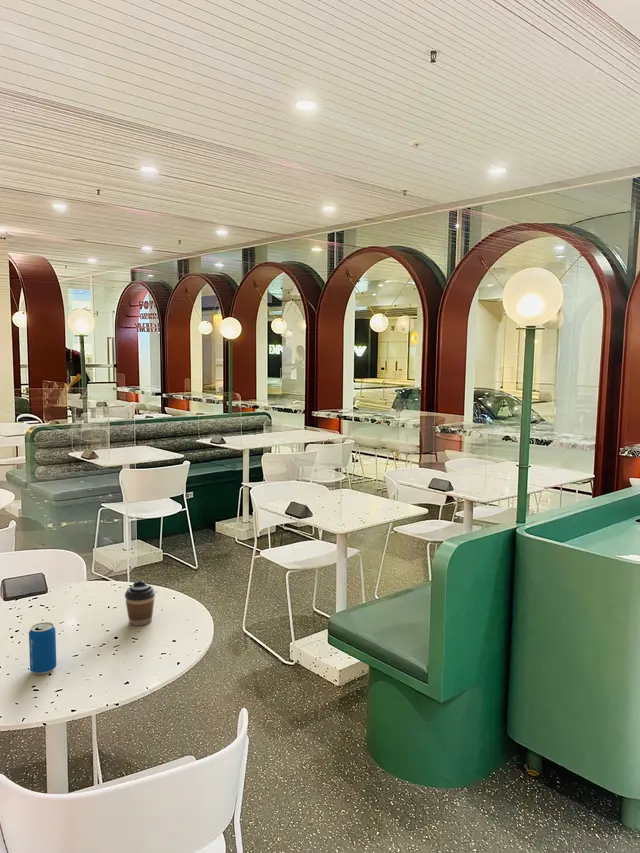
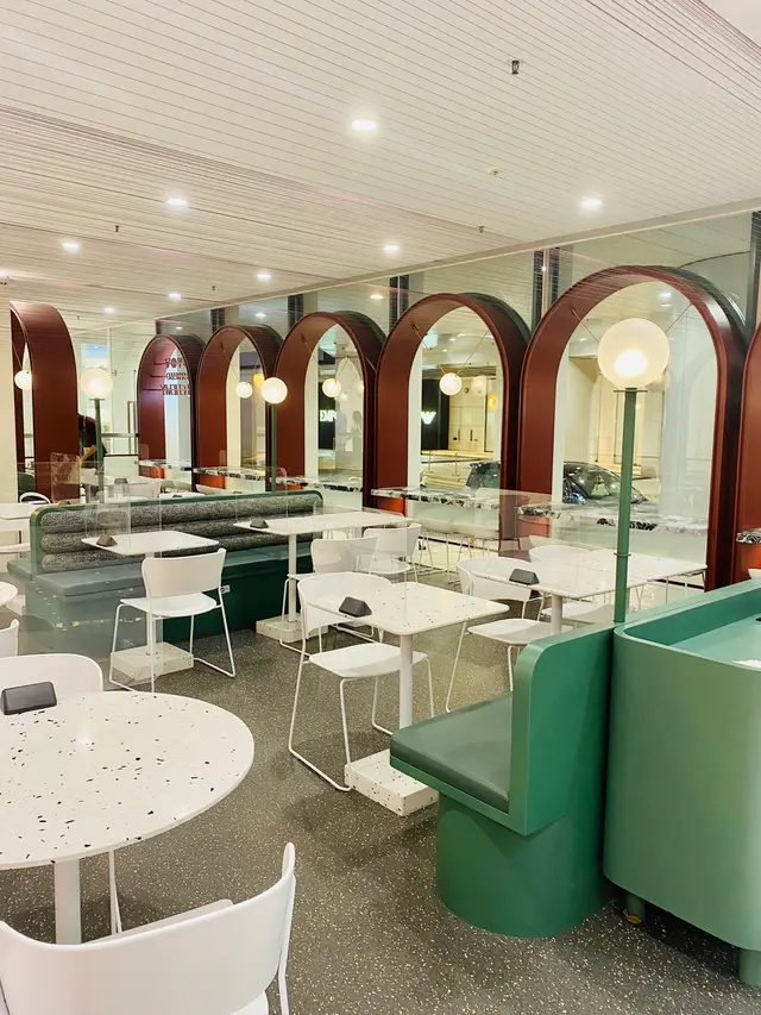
- coffee cup (140, 602)
- beverage can (42, 648)
